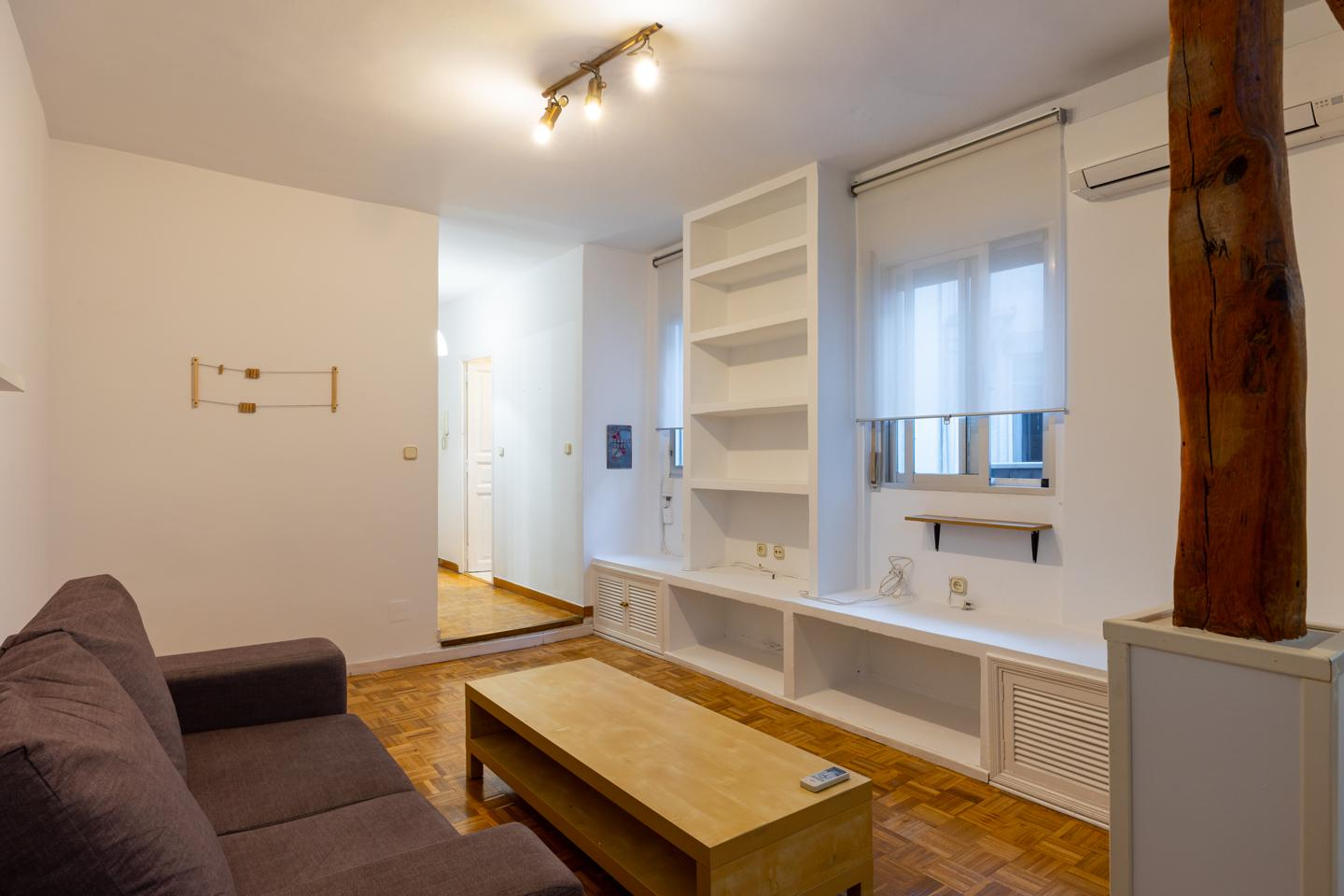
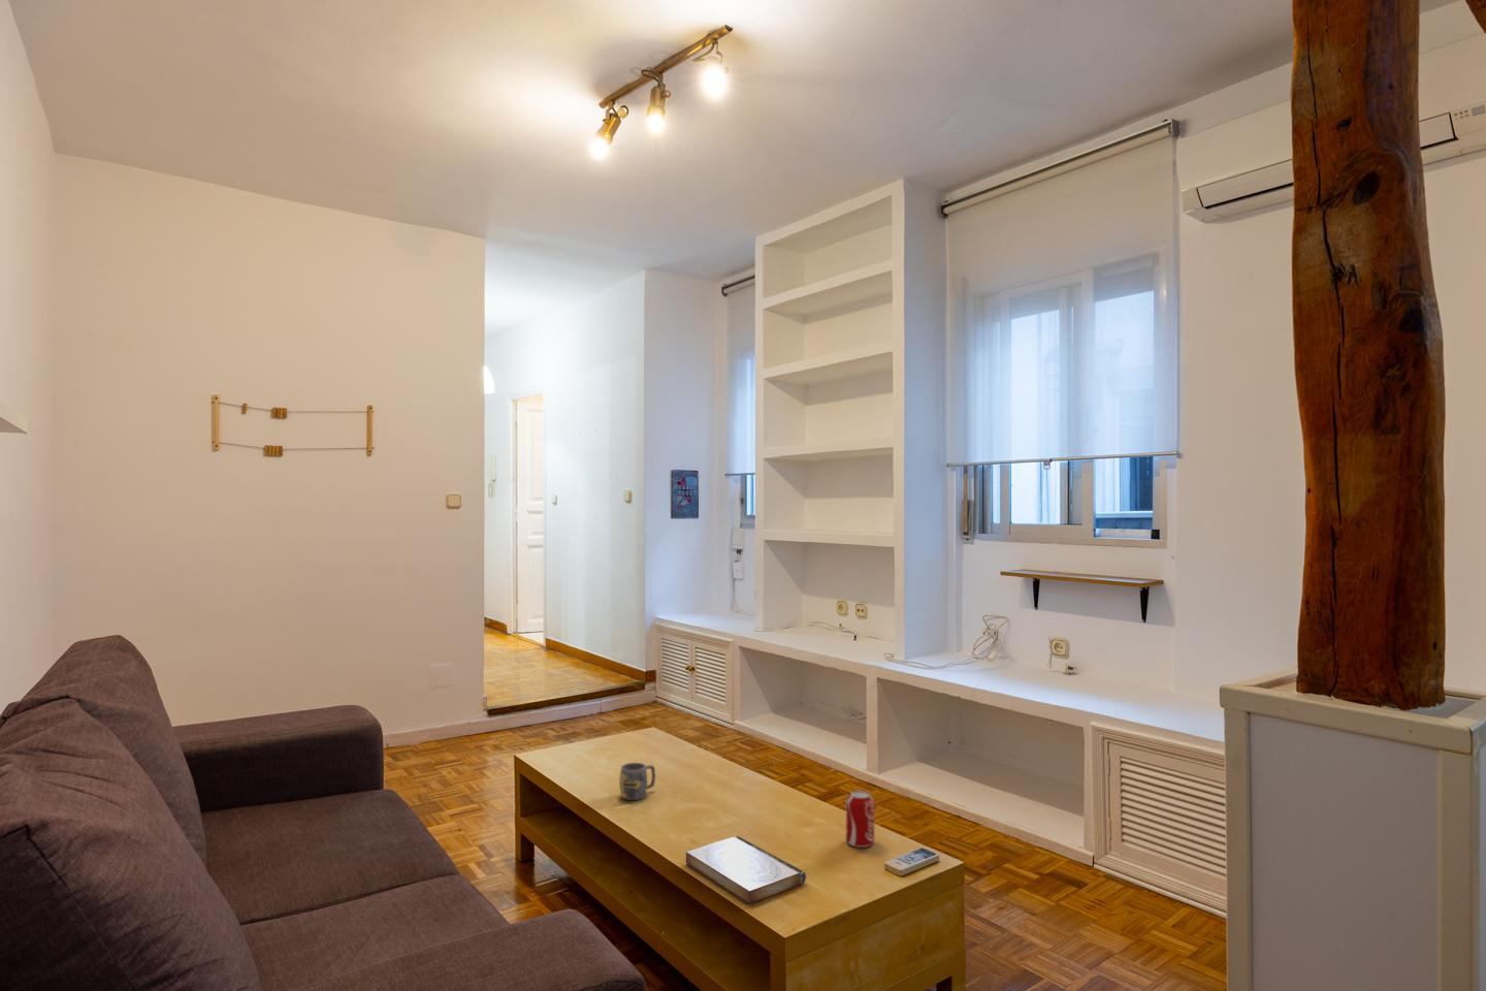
+ beverage can (859, 817)
+ mug (638, 780)
+ book (744, 866)
